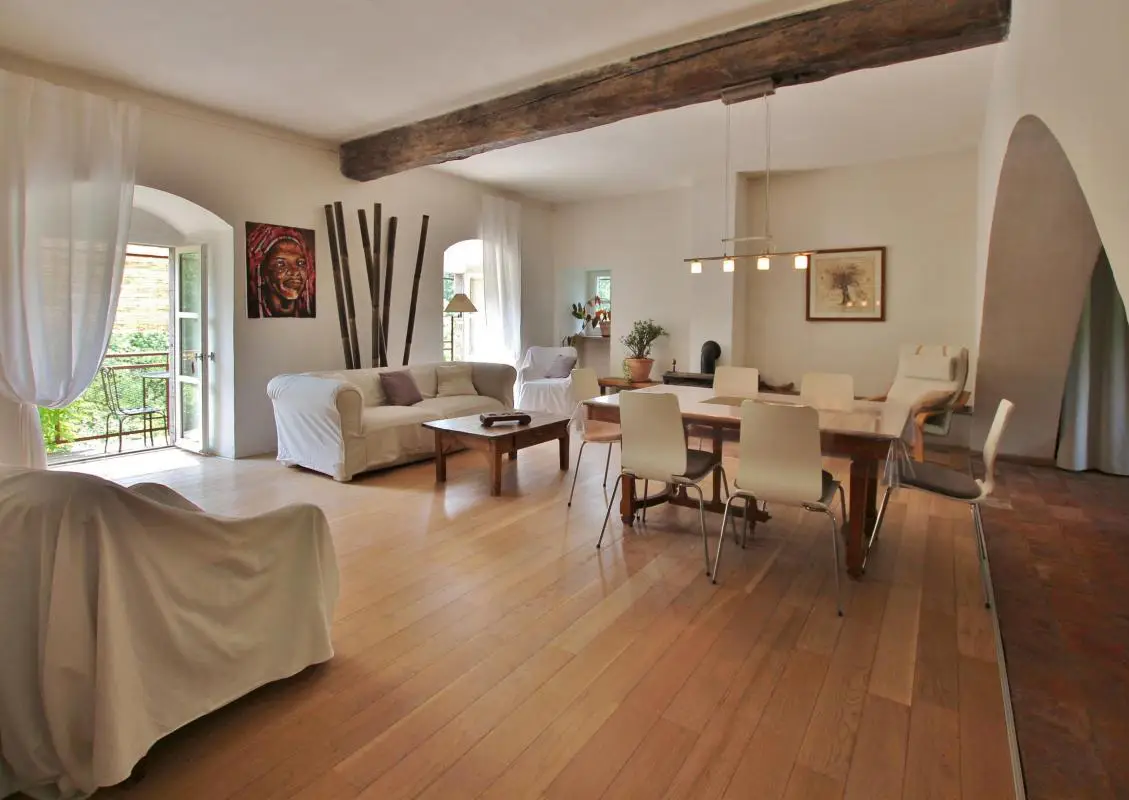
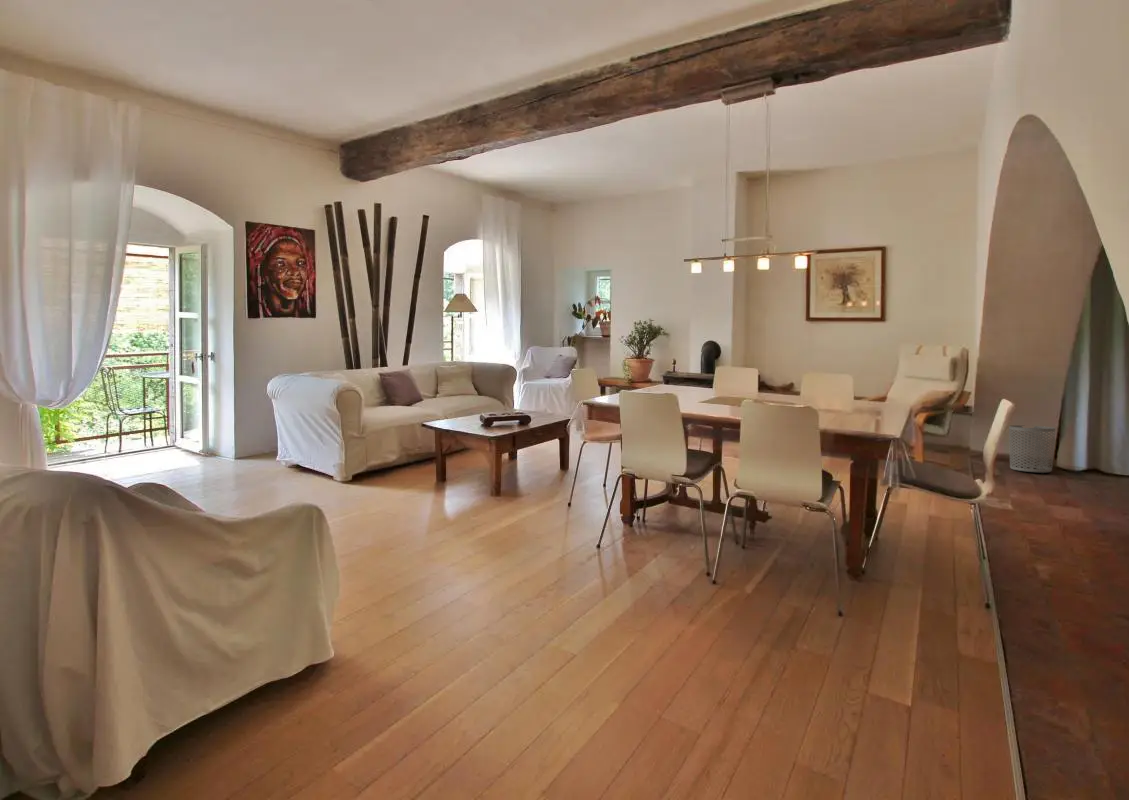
+ waste bin (1031, 449)
